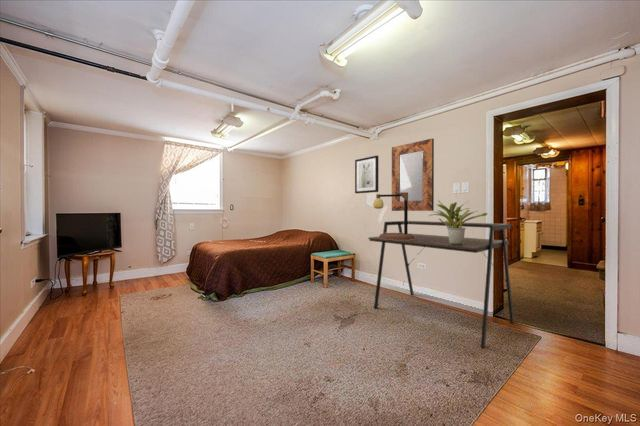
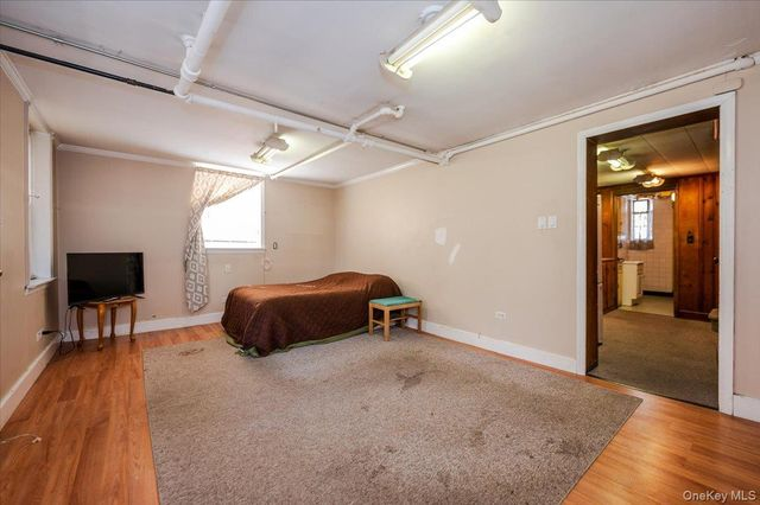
- potted plant (453, 221)
- wall art (366, 175)
- table lamp (404, 215)
- home mirror (411, 177)
- desk (438, 248)
